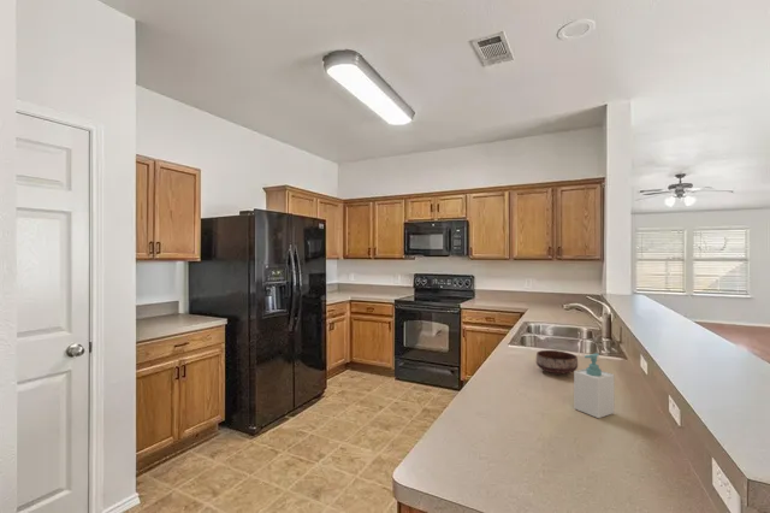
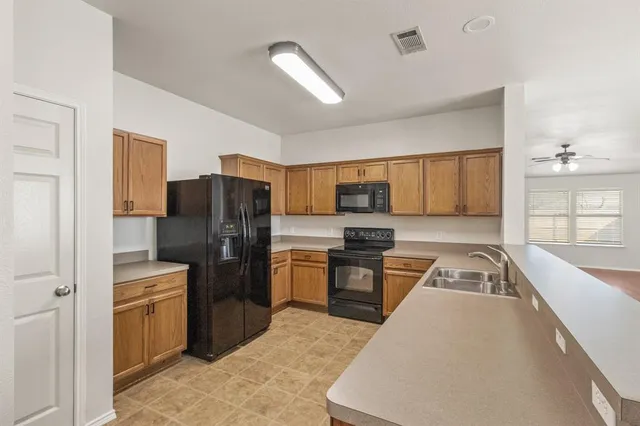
- soap bottle (593, 382)
- bowl (556, 362)
